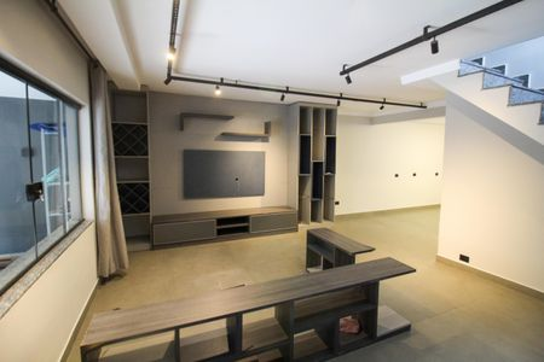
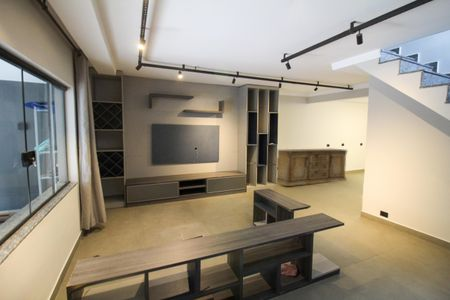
+ sideboard (312, 165)
